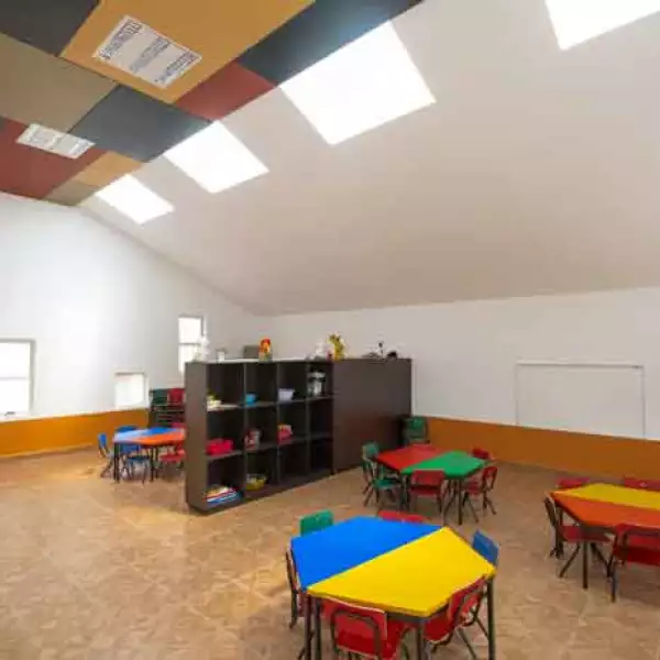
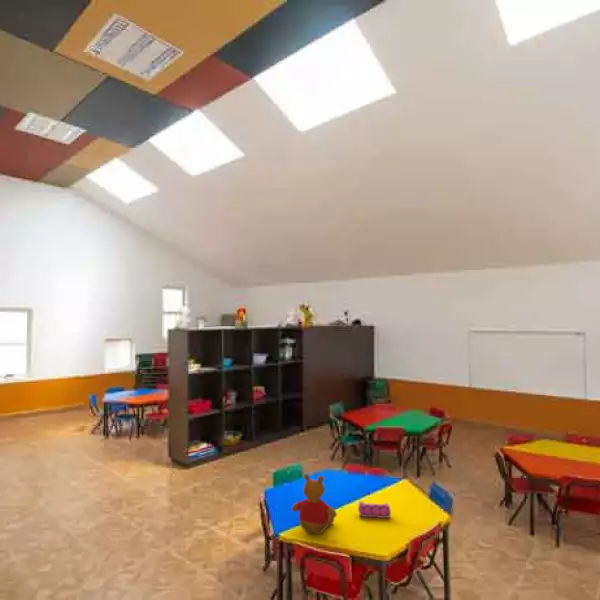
+ pencil case (374, 509)
+ teddy bear (316, 500)
